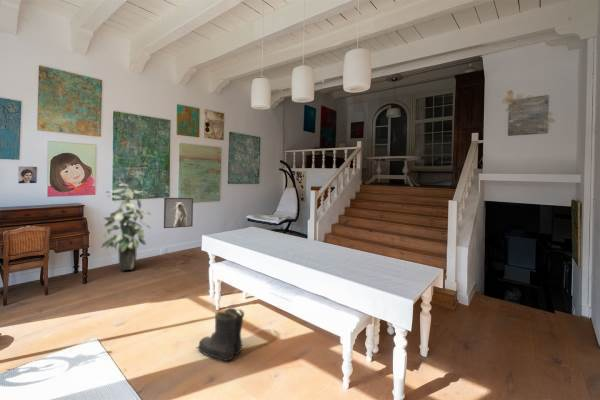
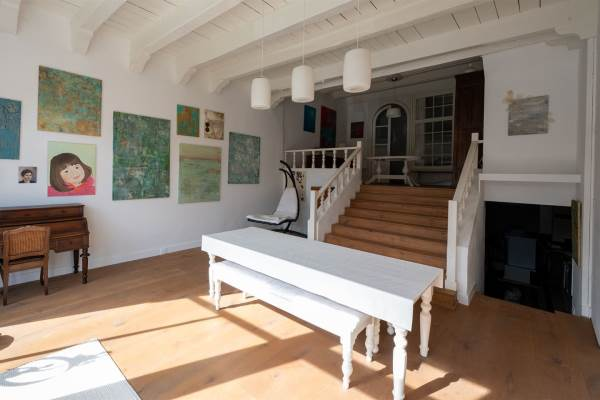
- boots (221, 329)
- indoor plant (125, 226)
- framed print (178, 212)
